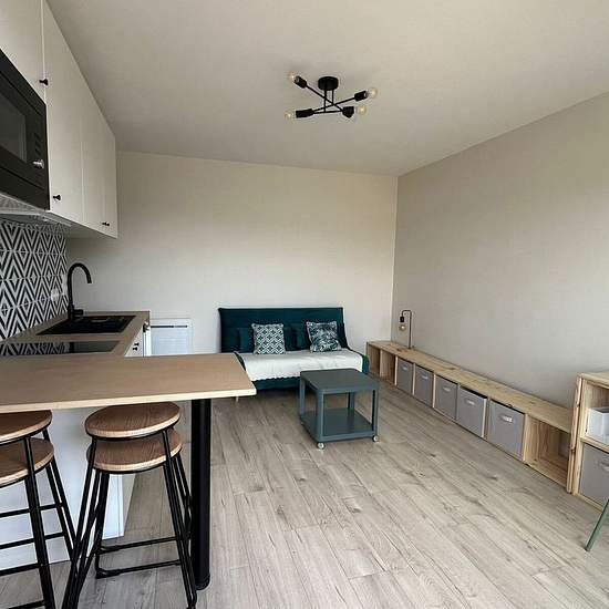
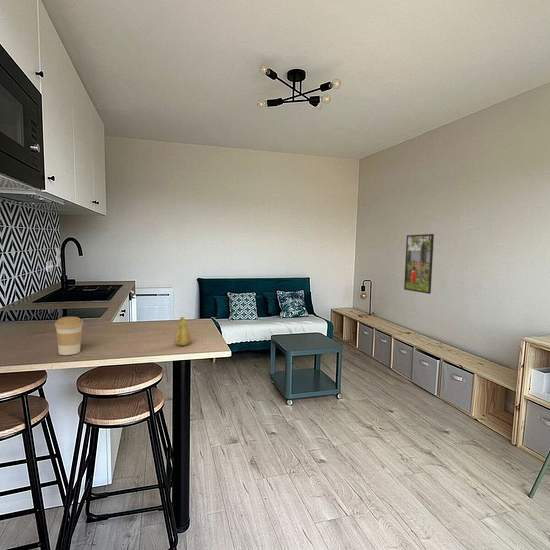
+ coffee cup (69, 335)
+ fruit (182, 330)
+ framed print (418, 263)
